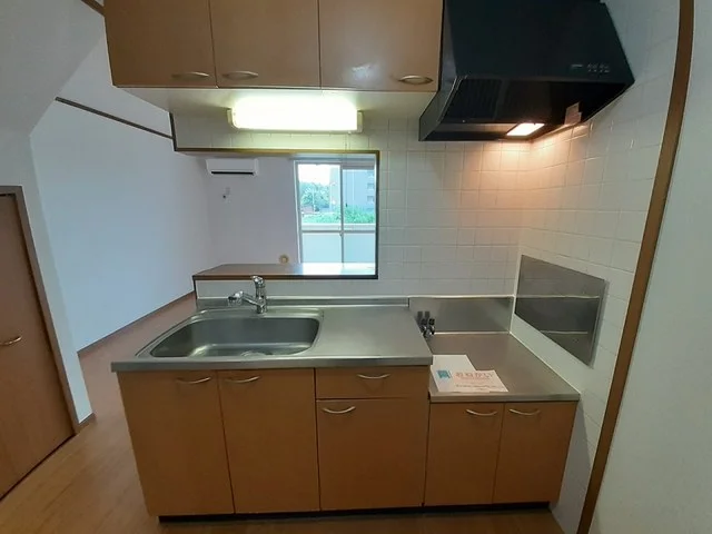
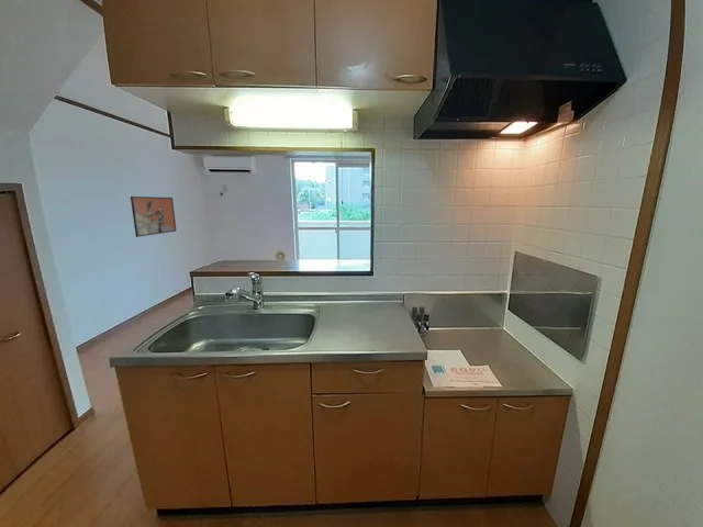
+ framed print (155, 215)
